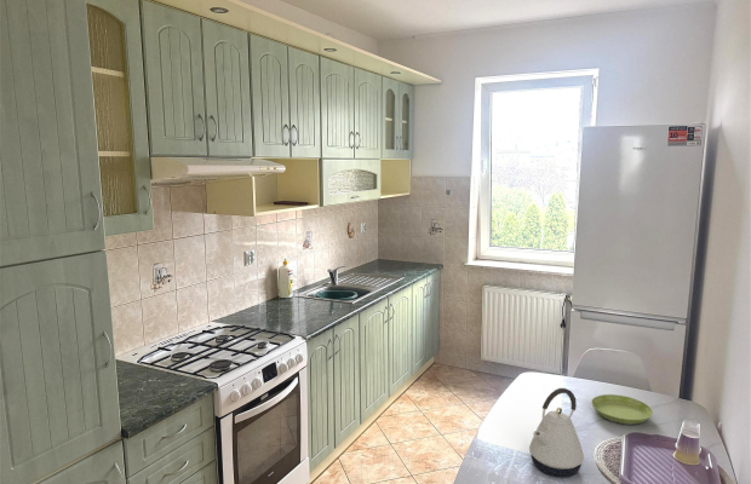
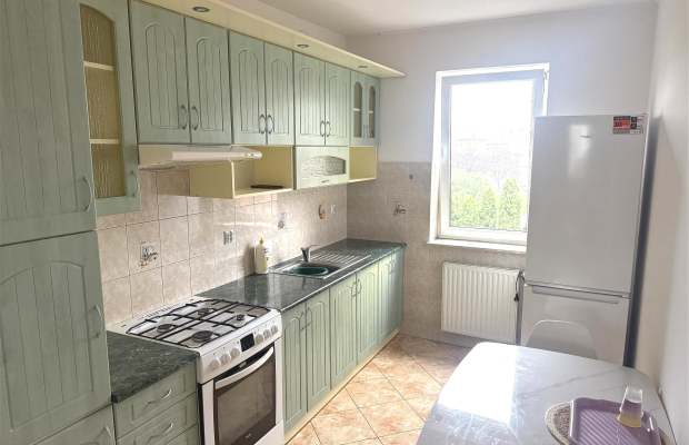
- kettle (556, 427)
- saucer (620, 410)
